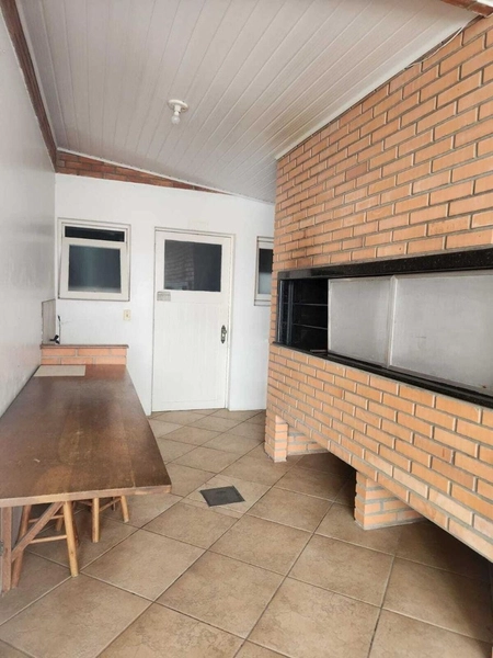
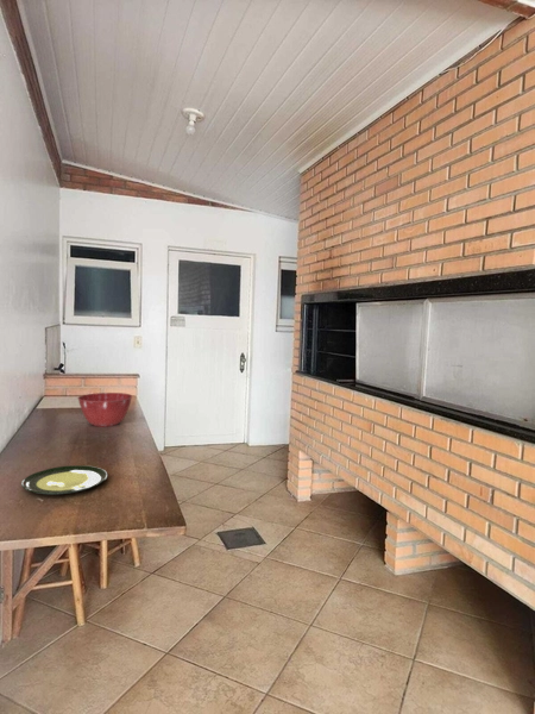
+ mixing bowl (105, 409)
+ plate (65, 481)
